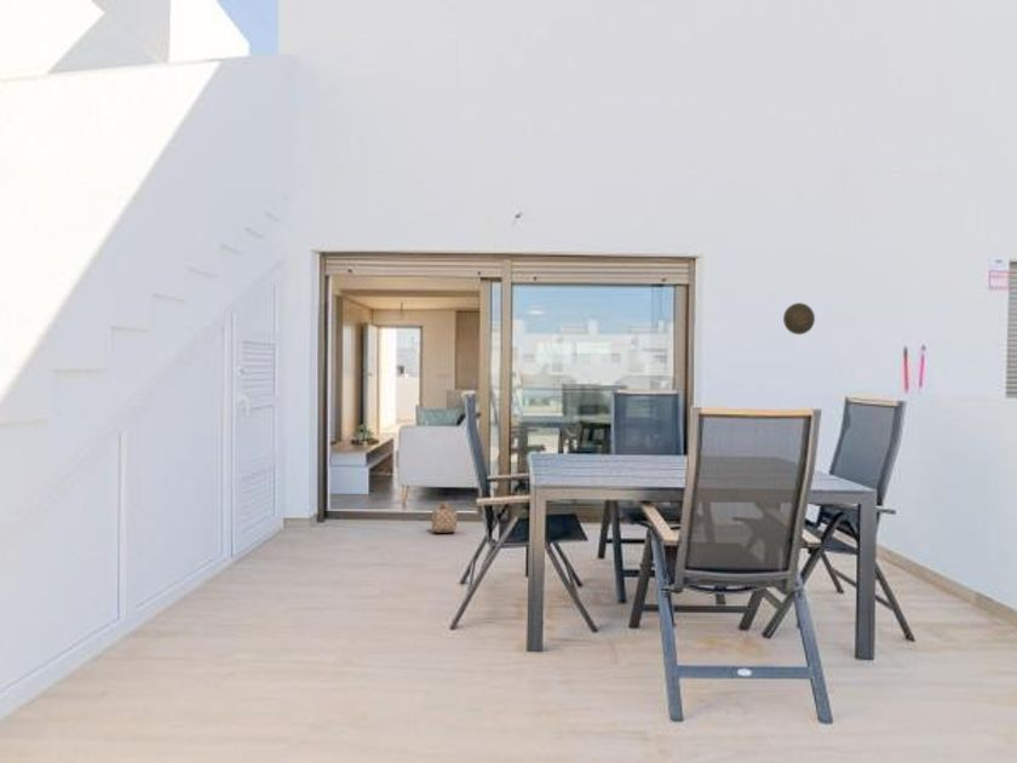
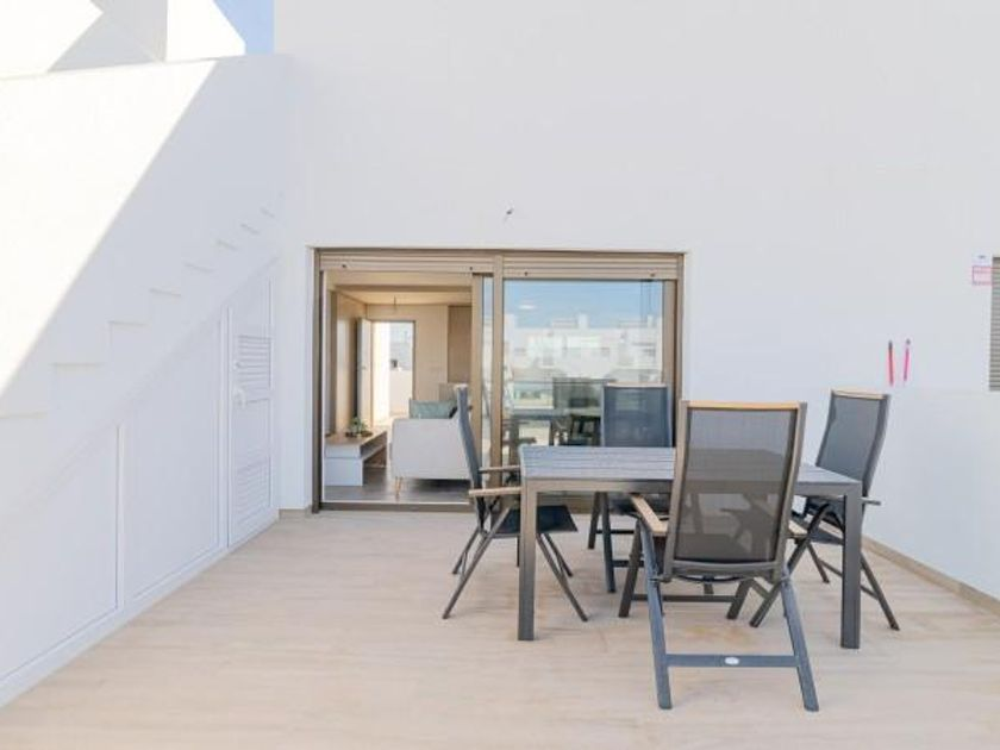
- basket (444, 517)
- decorative plate (799, 319)
